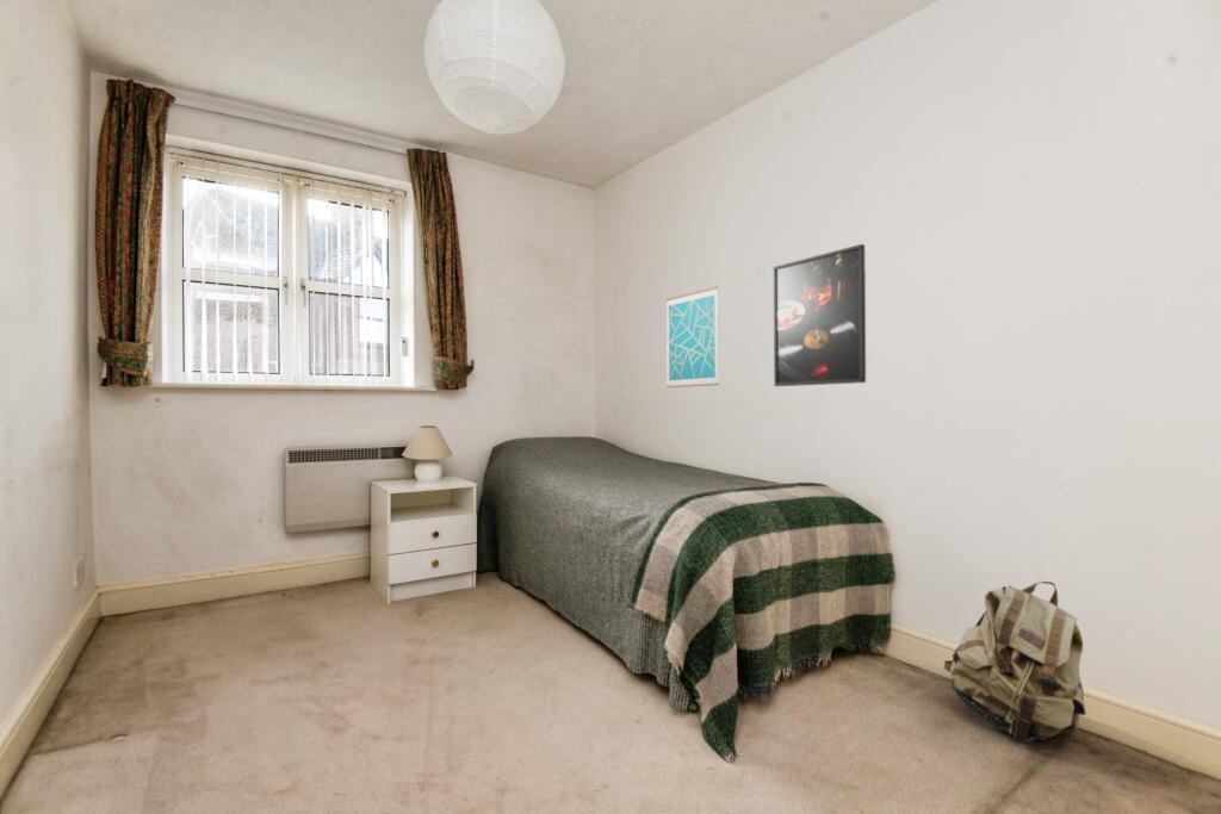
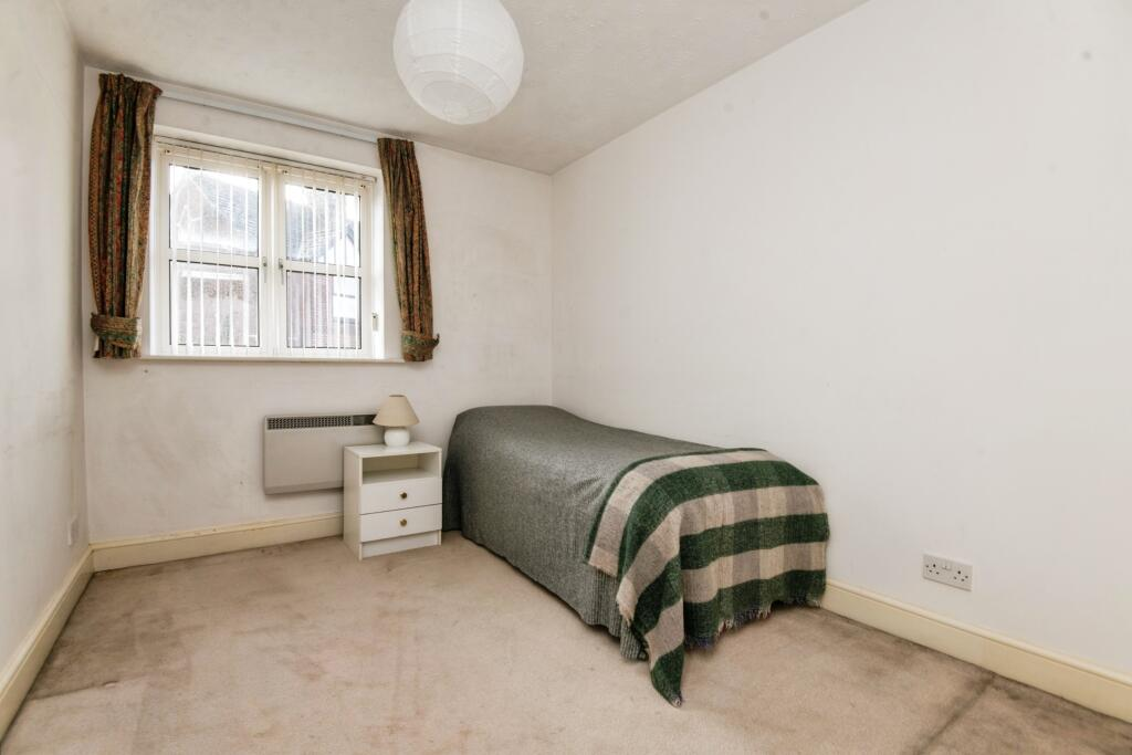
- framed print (816, 321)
- wall art (690, 340)
- backpack (1010, 650)
